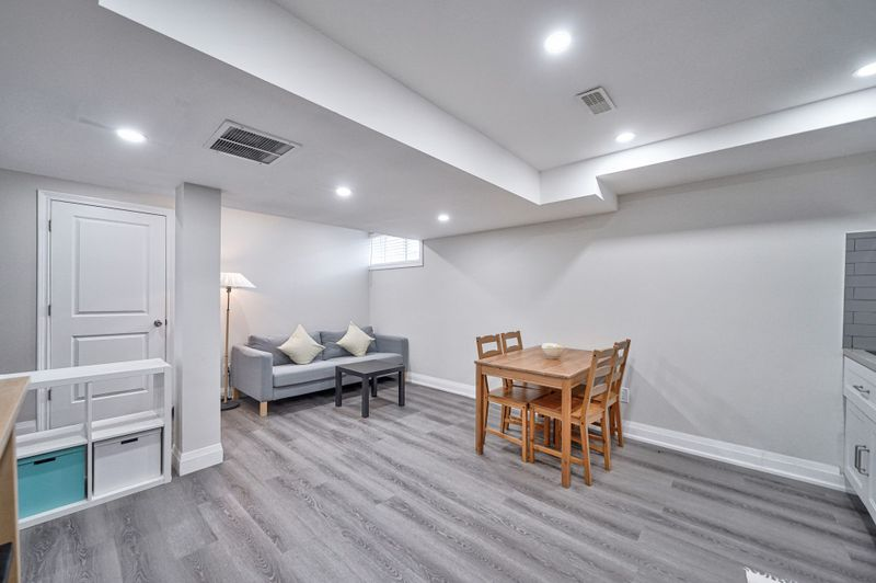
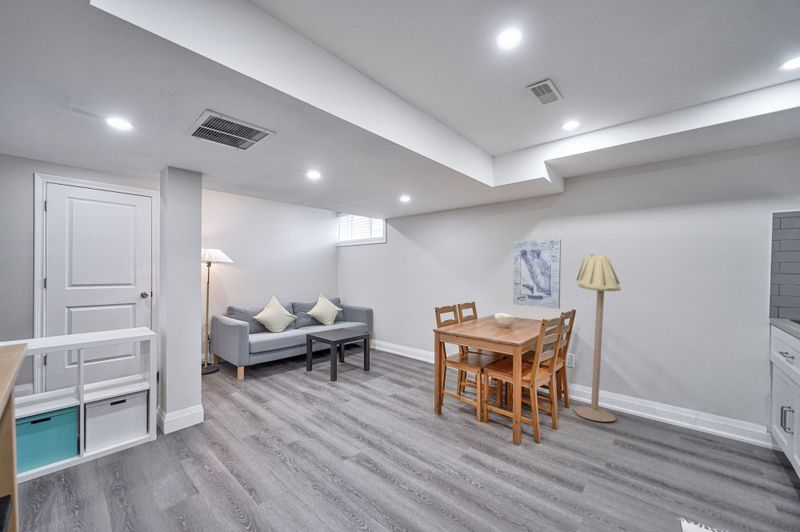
+ floor lamp (597, 332)
+ wall art (535, 273)
